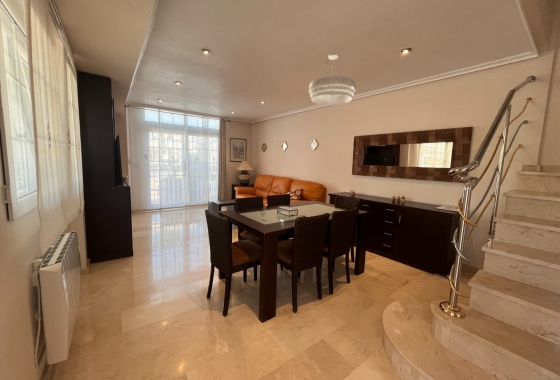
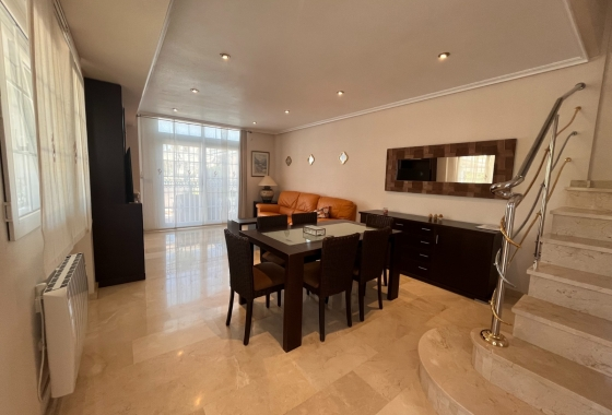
- chandelier (332, 77)
